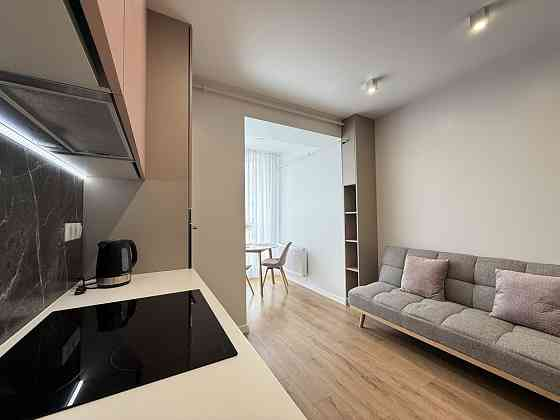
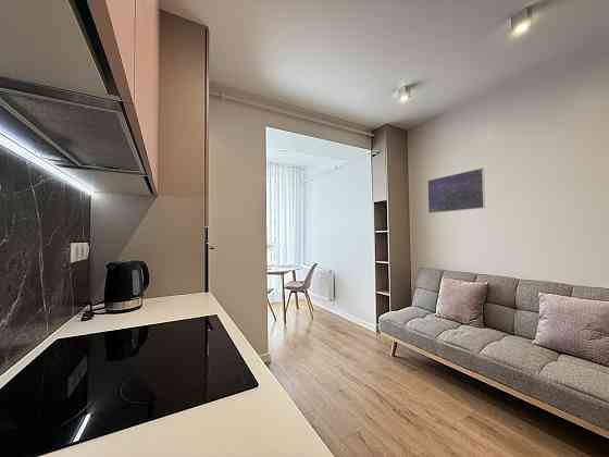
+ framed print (453, 193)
